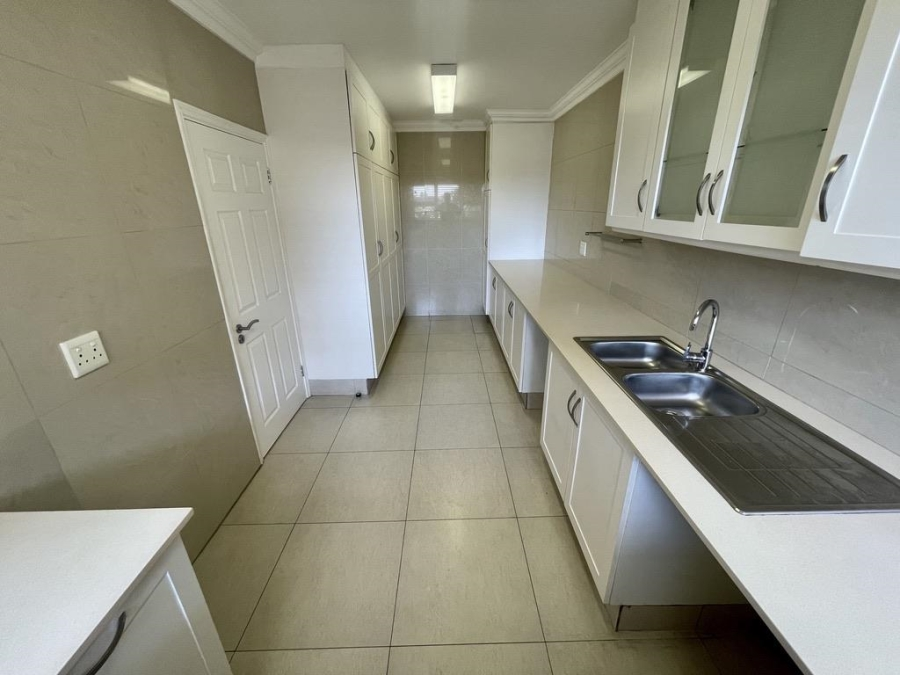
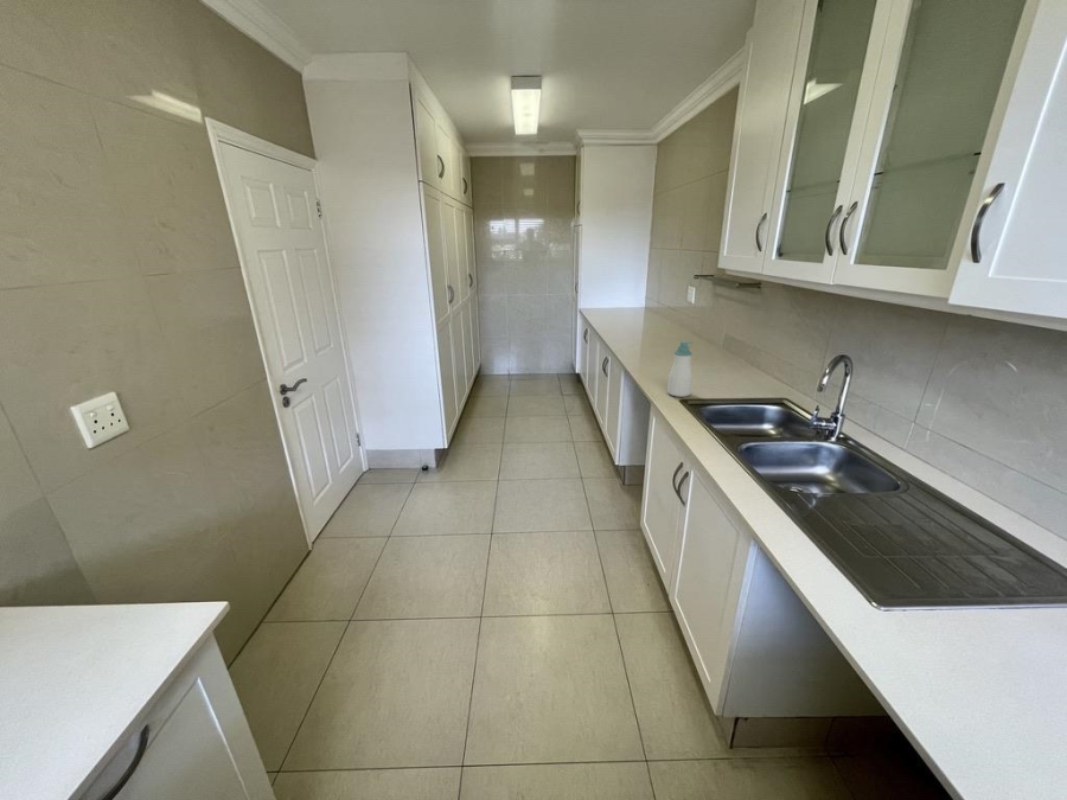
+ soap bottle (681, 367)
